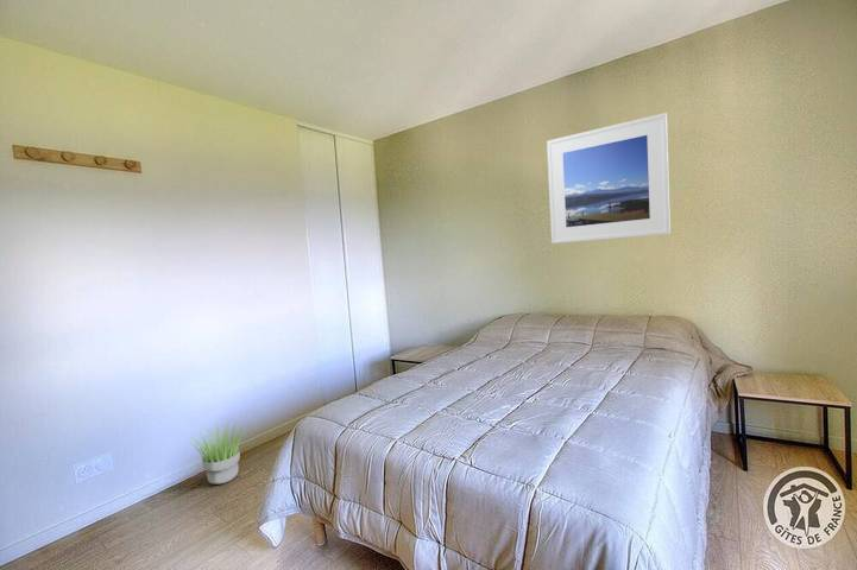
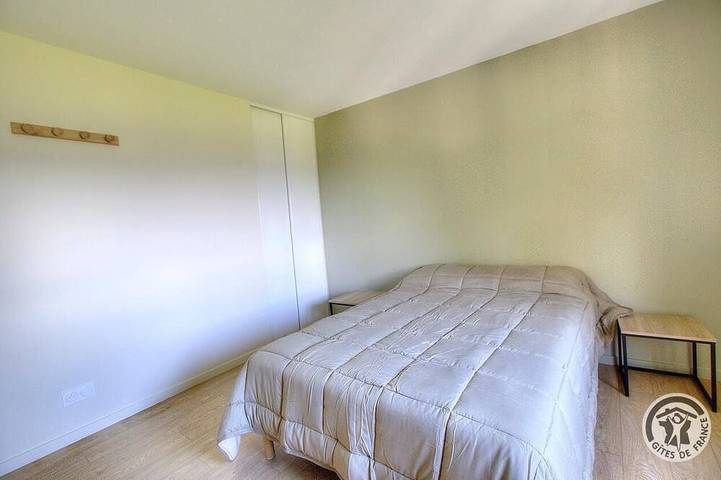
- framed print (604, 184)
- potted plant (221, 455)
